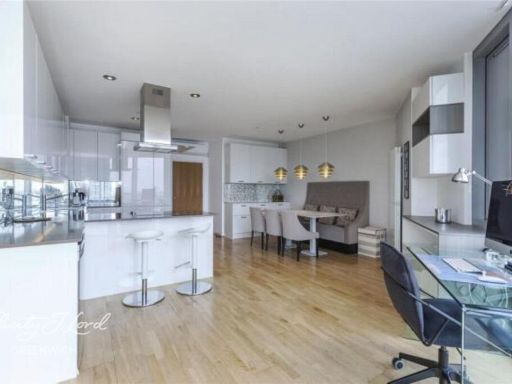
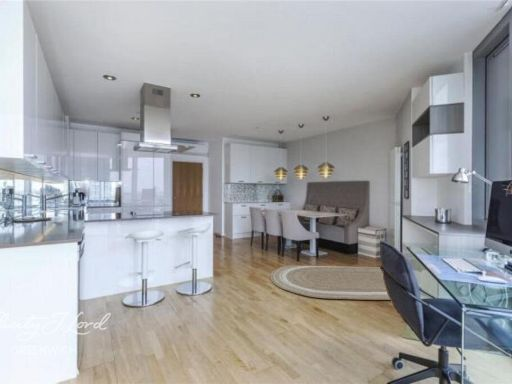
+ rug (357, 278)
